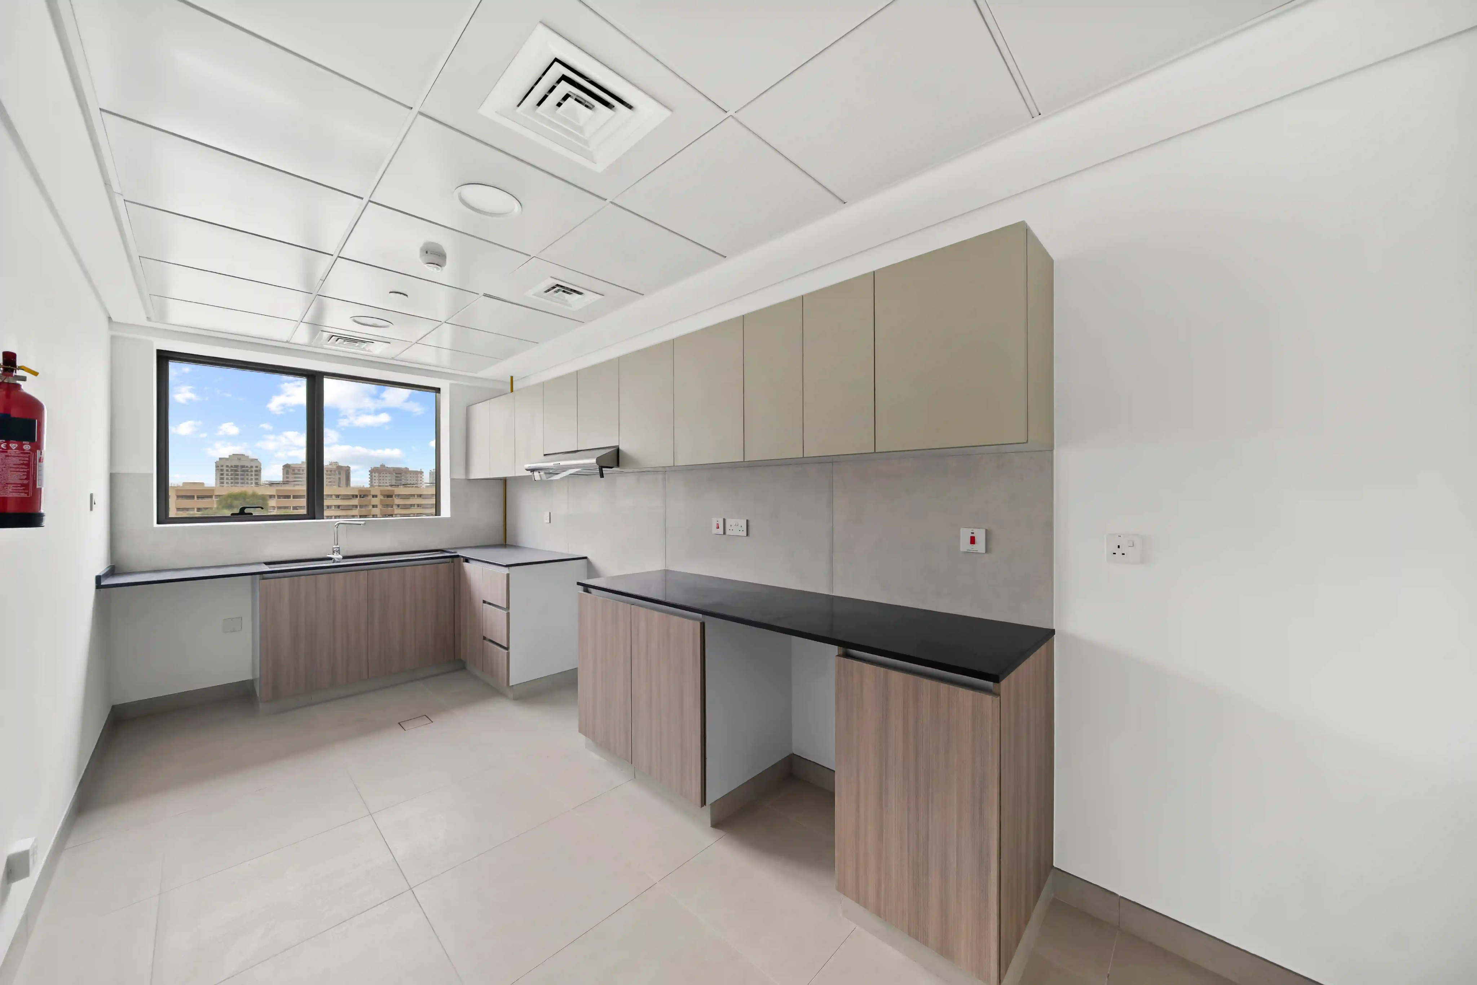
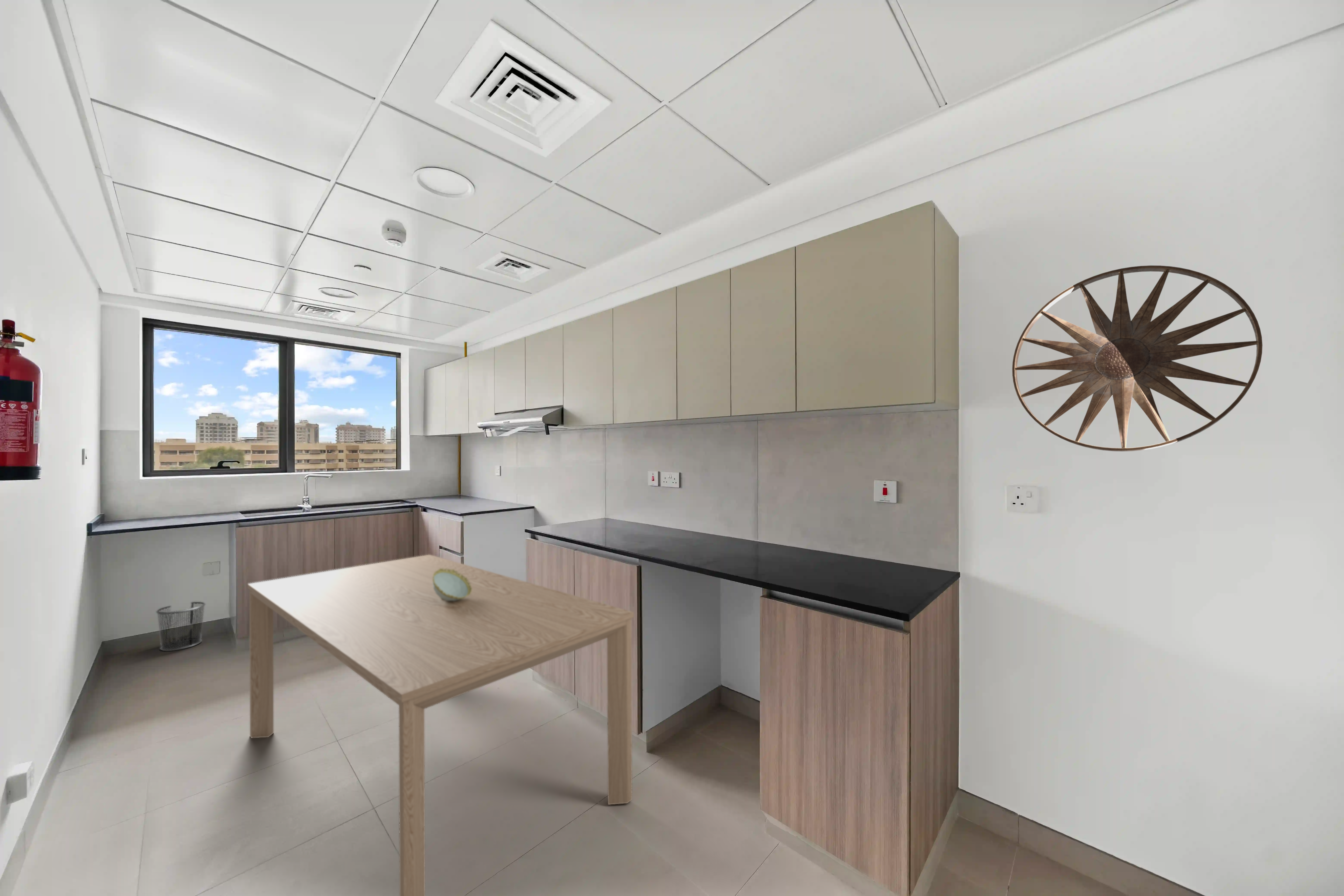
+ waste bin (181, 626)
+ decorative bowl (452, 584)
+ dining table (421, 681)
+ wall art (1122, 359)
